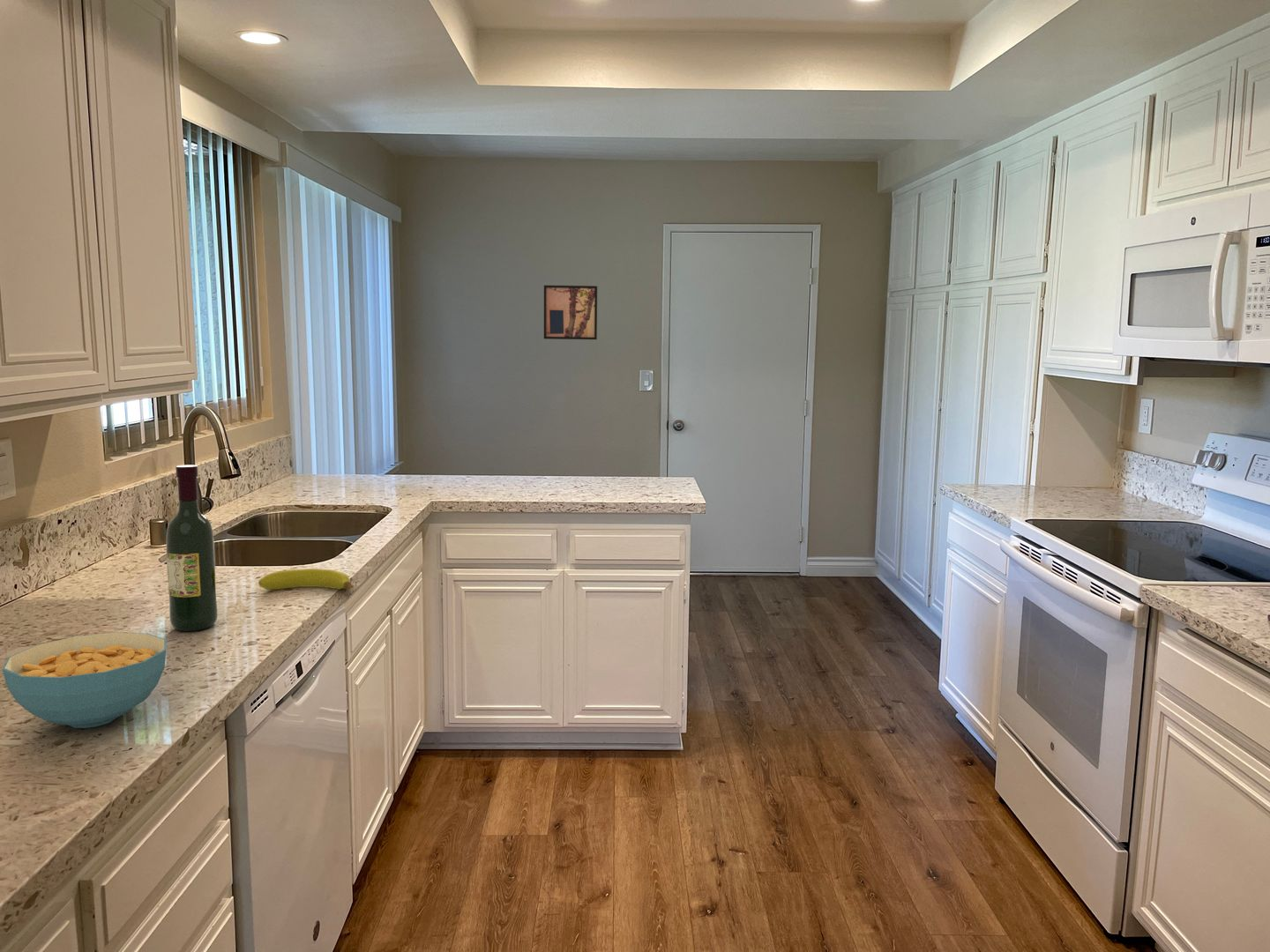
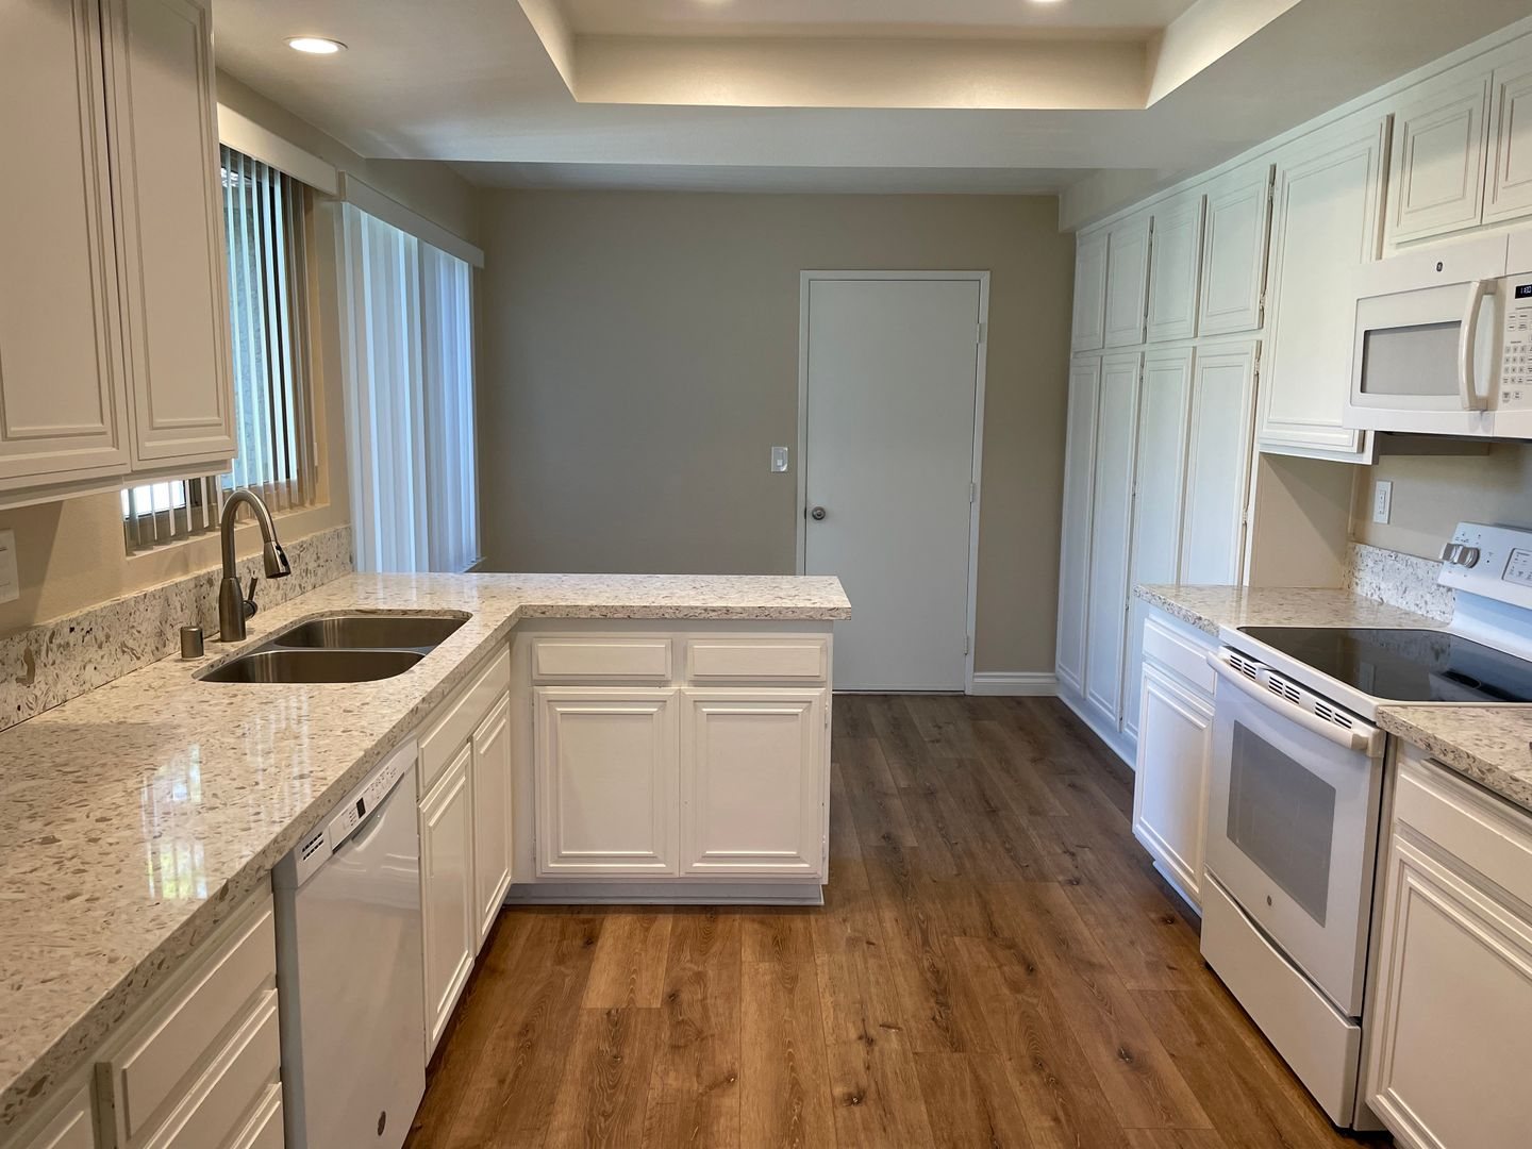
- wall art (570, 312)
- cereal bowl (90, 687)
- fruit (307, 582)
- wine bottle (190, 547)
